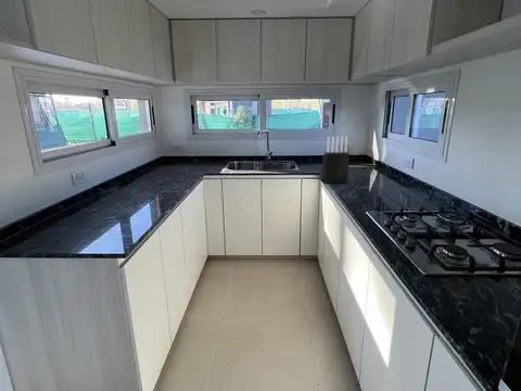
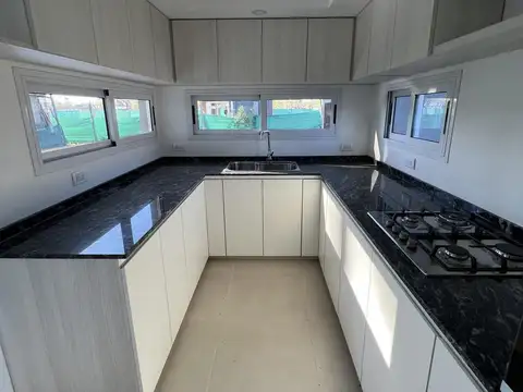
- knife block (334, 159)
